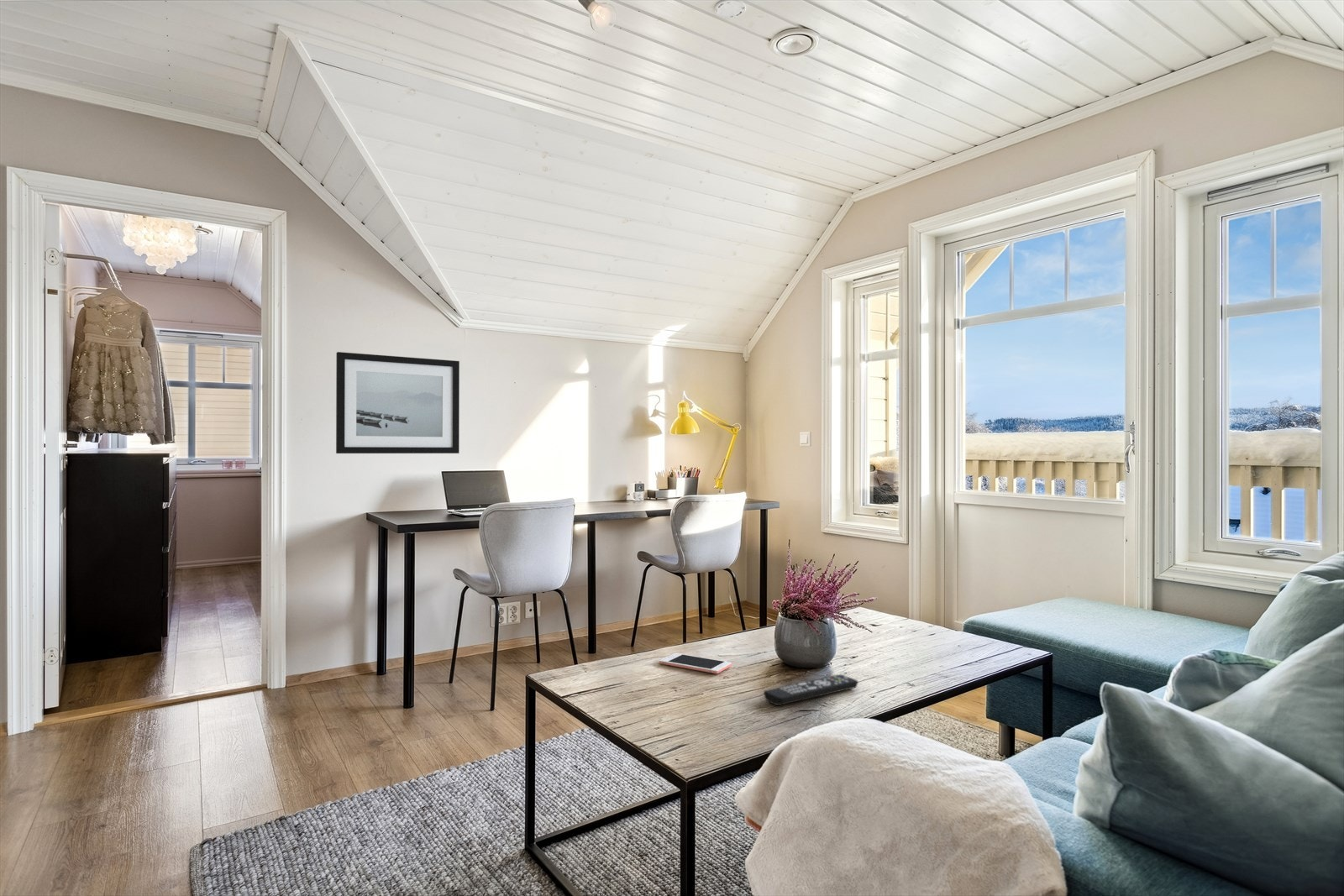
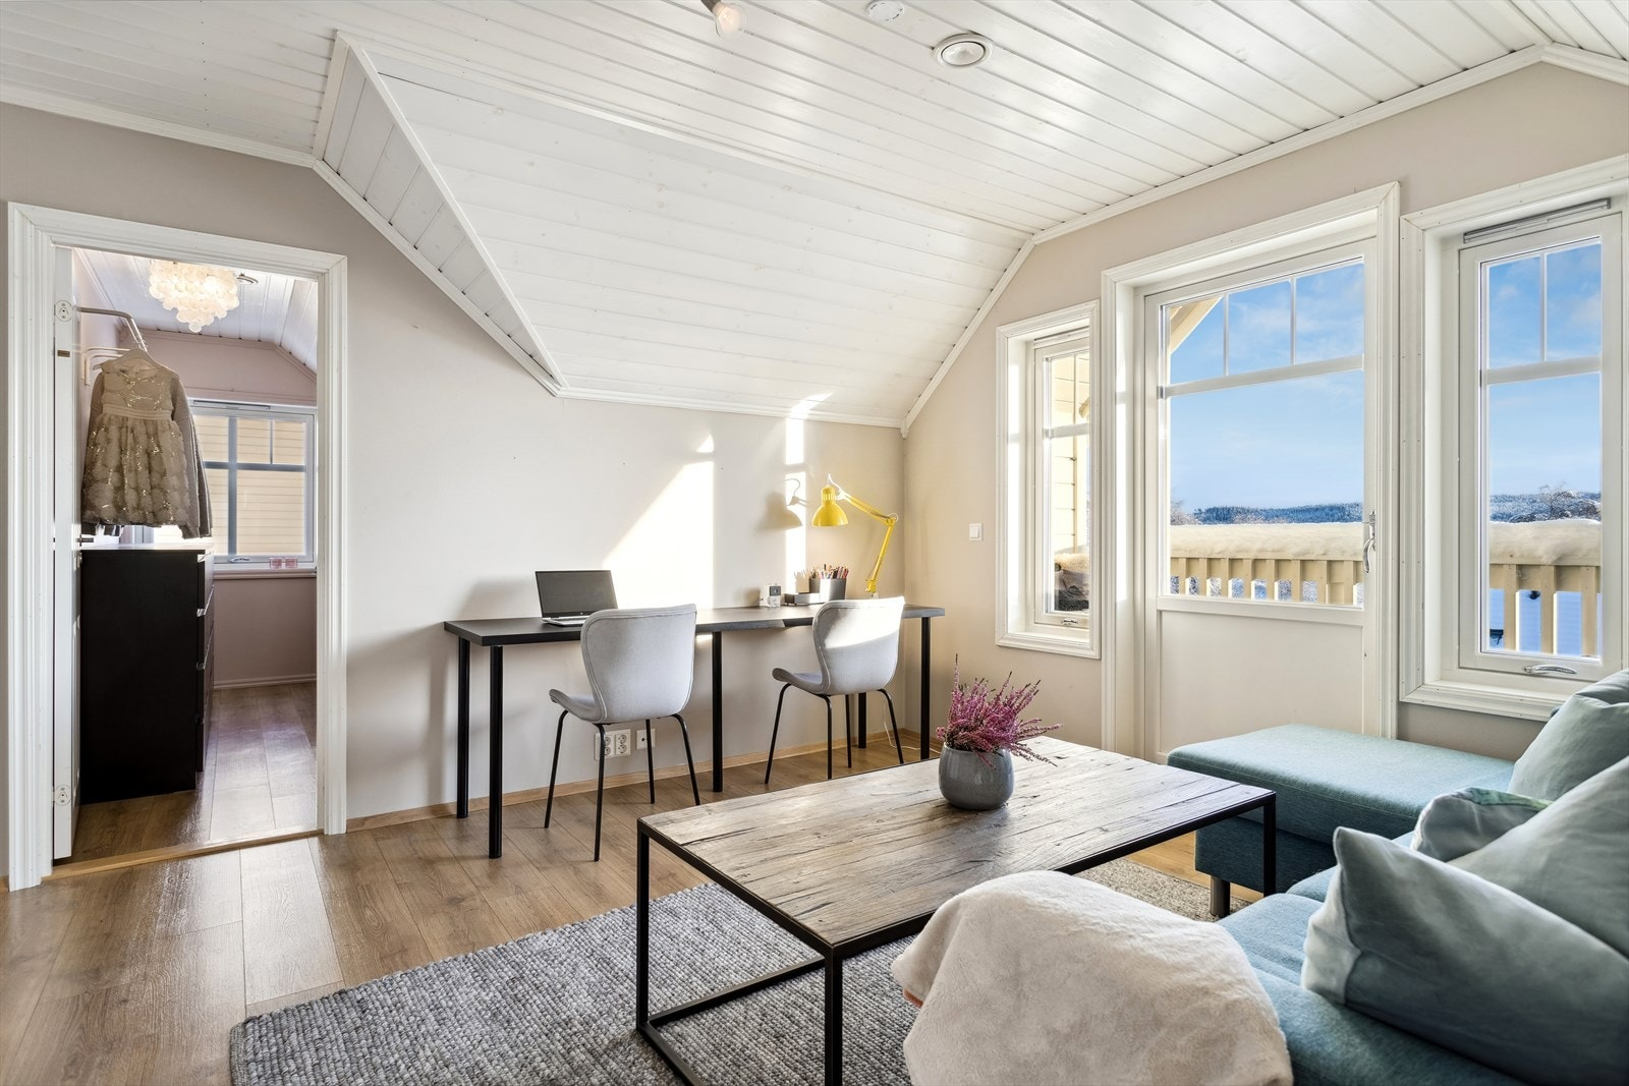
- cell phone (695, 663)
- wall art (400, 405)
- remote control (811, 689)
